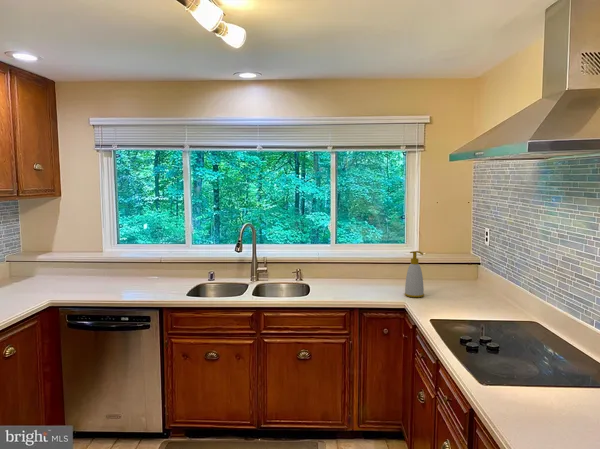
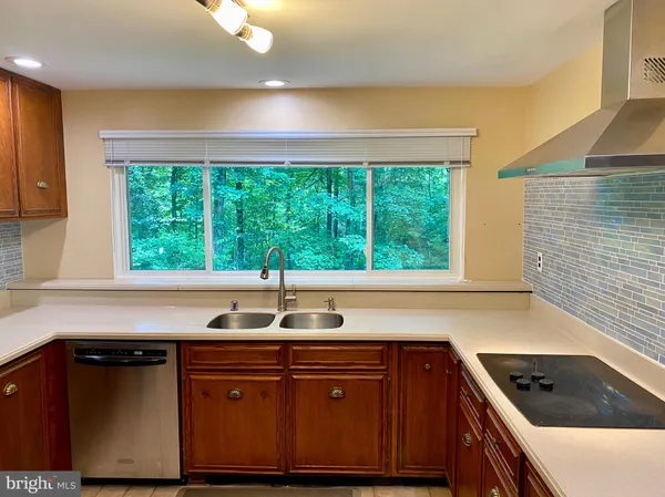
- soap bottle (414, 273)
